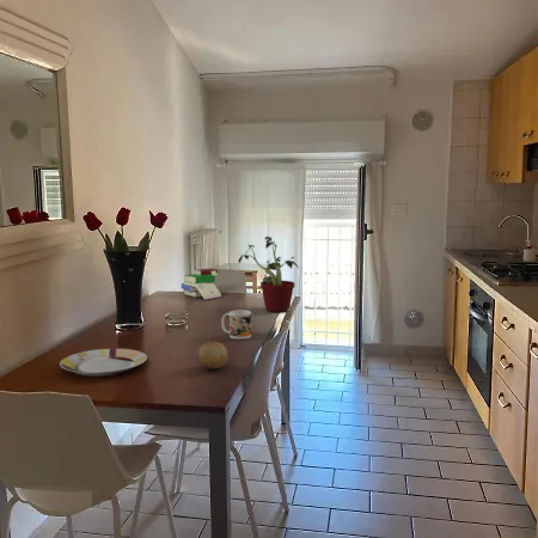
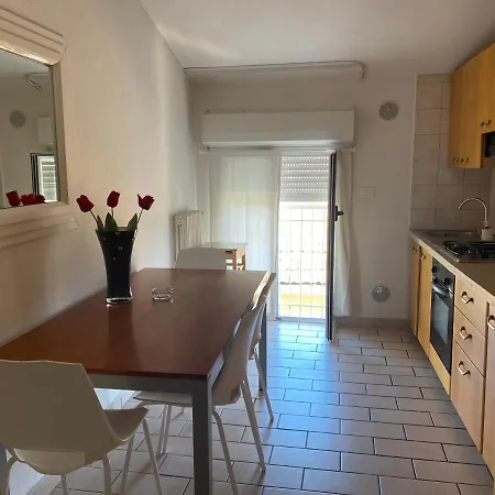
- fruit (213, 353)
- mug (236, 324)
- plate (104, 362)
- potted plant (265, 271)
- book (204, 283)
